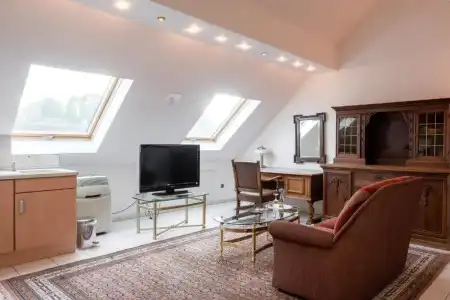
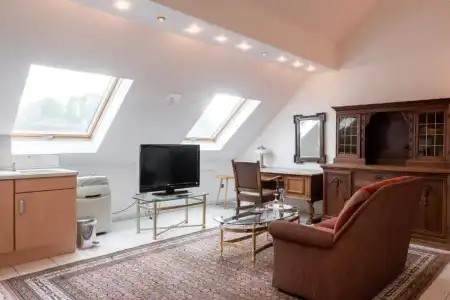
+ side table (225, 191)
